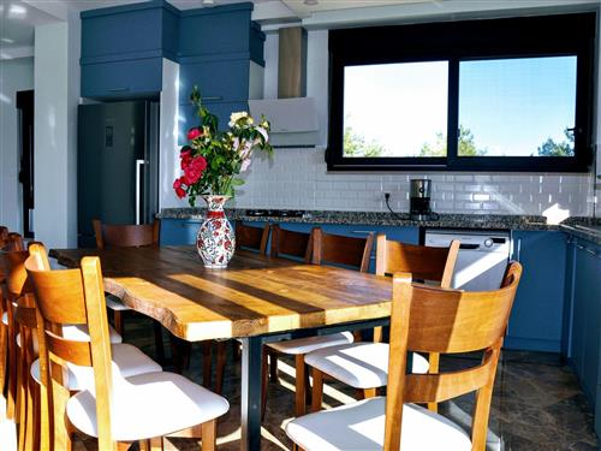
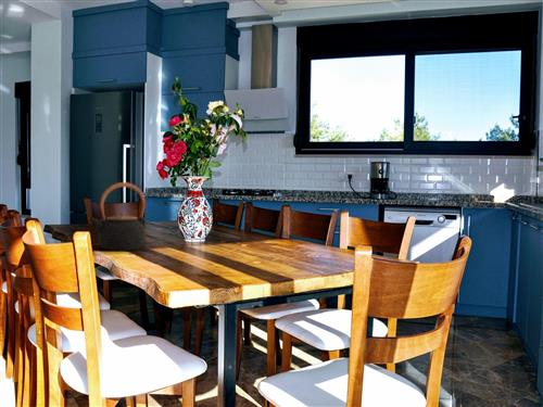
+ teapot (117, 216)
